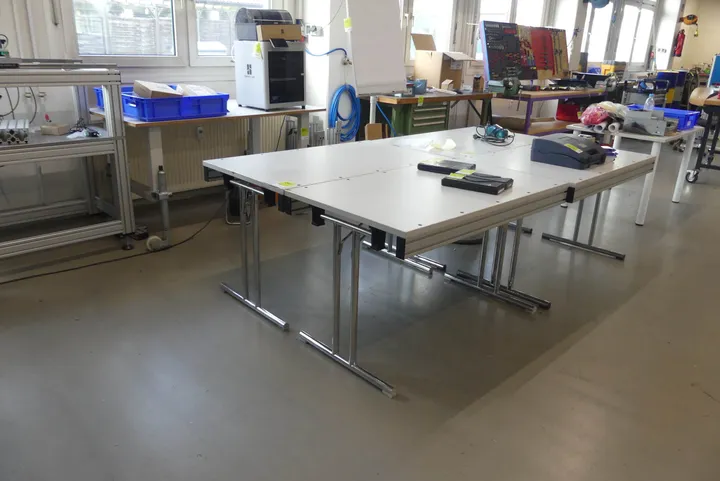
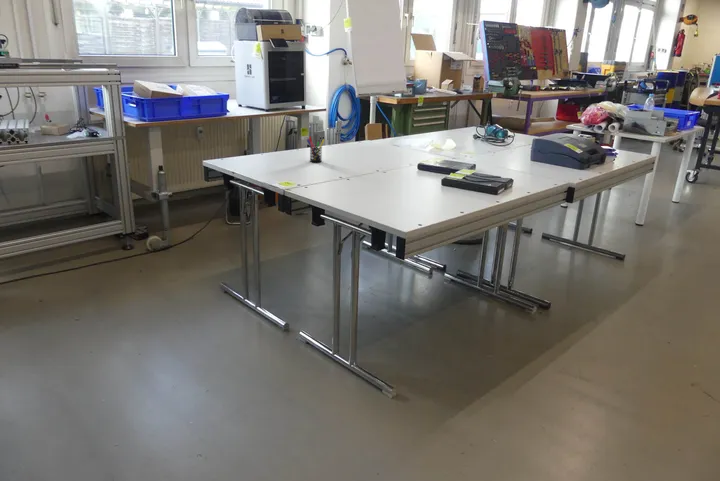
+ pen holder (315, 149)
